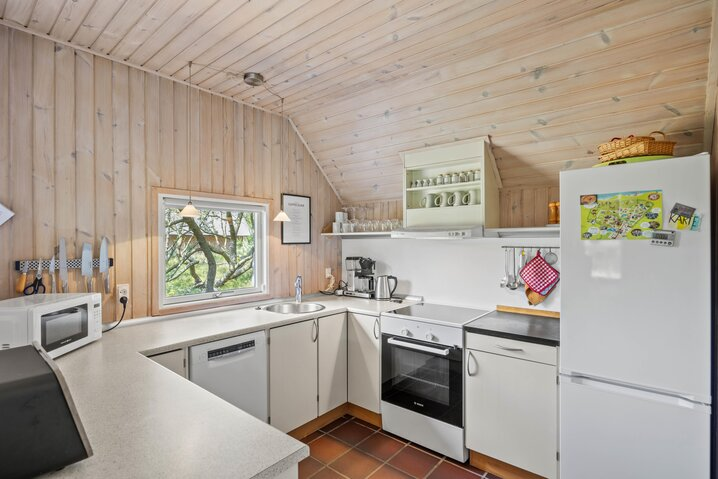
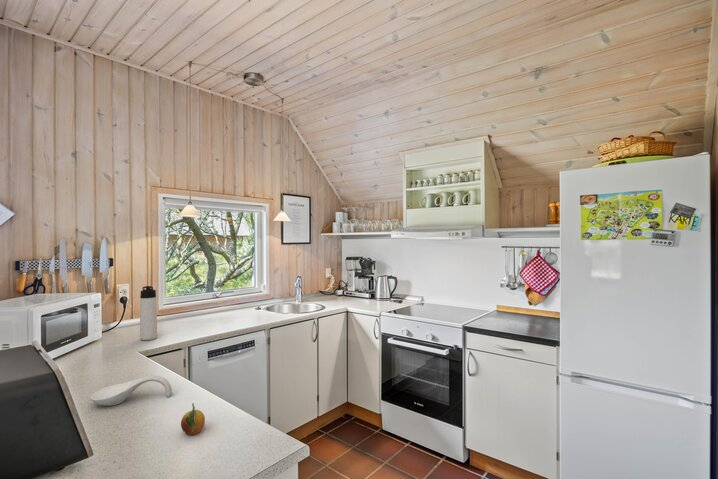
+ fruit (192, 420)
+ thermos bottle (148, 312)
+ spoon rest (132, 389)
